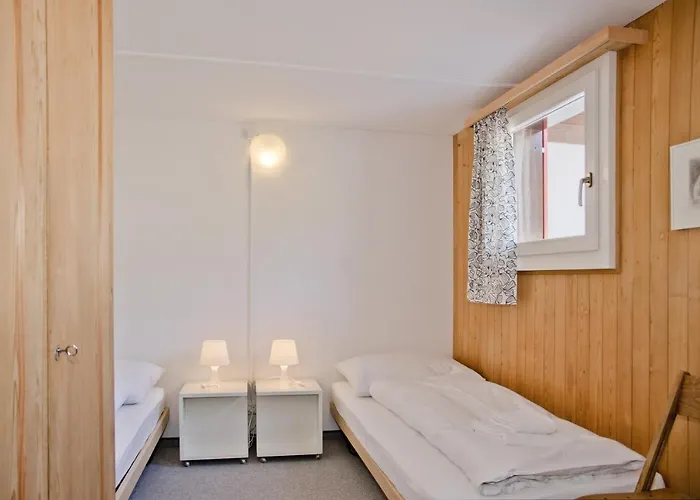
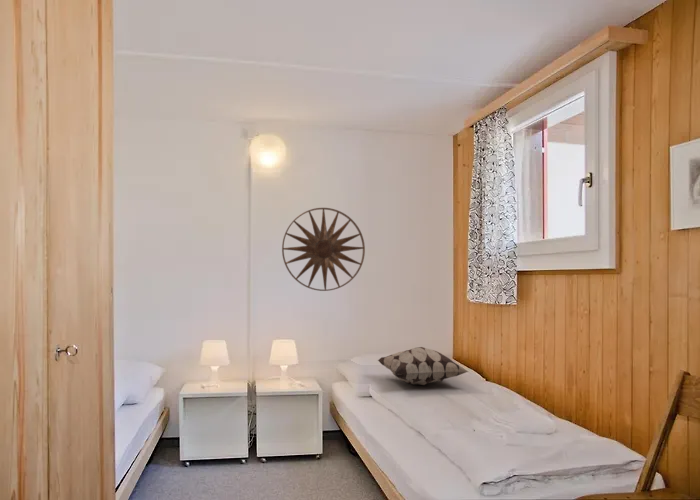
+ wall art (323, 249)
+ decorative pillow (421, 365)
